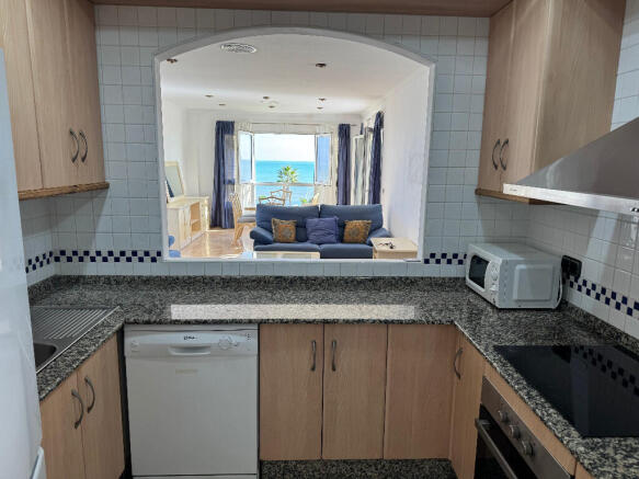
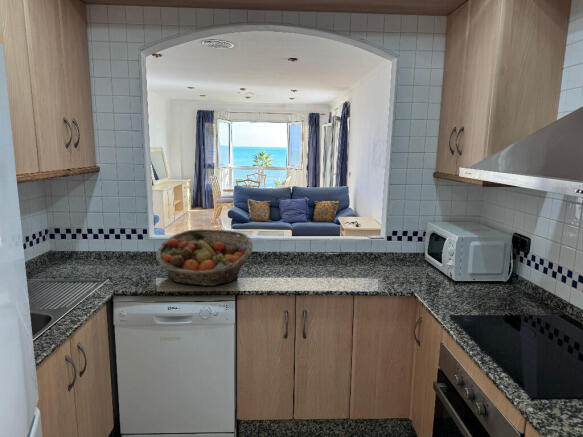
+ fruit basket (205, 256)
